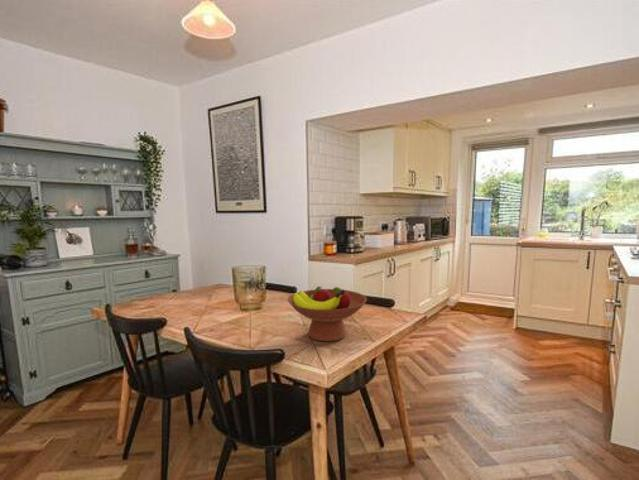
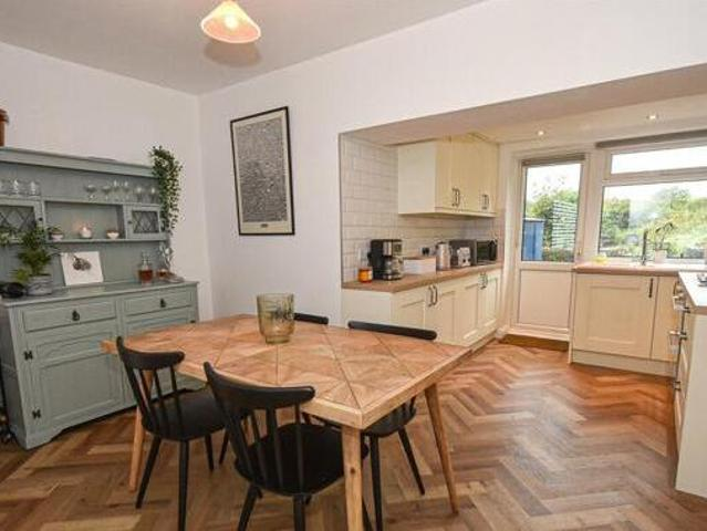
- fruit bowl (327, 309)
